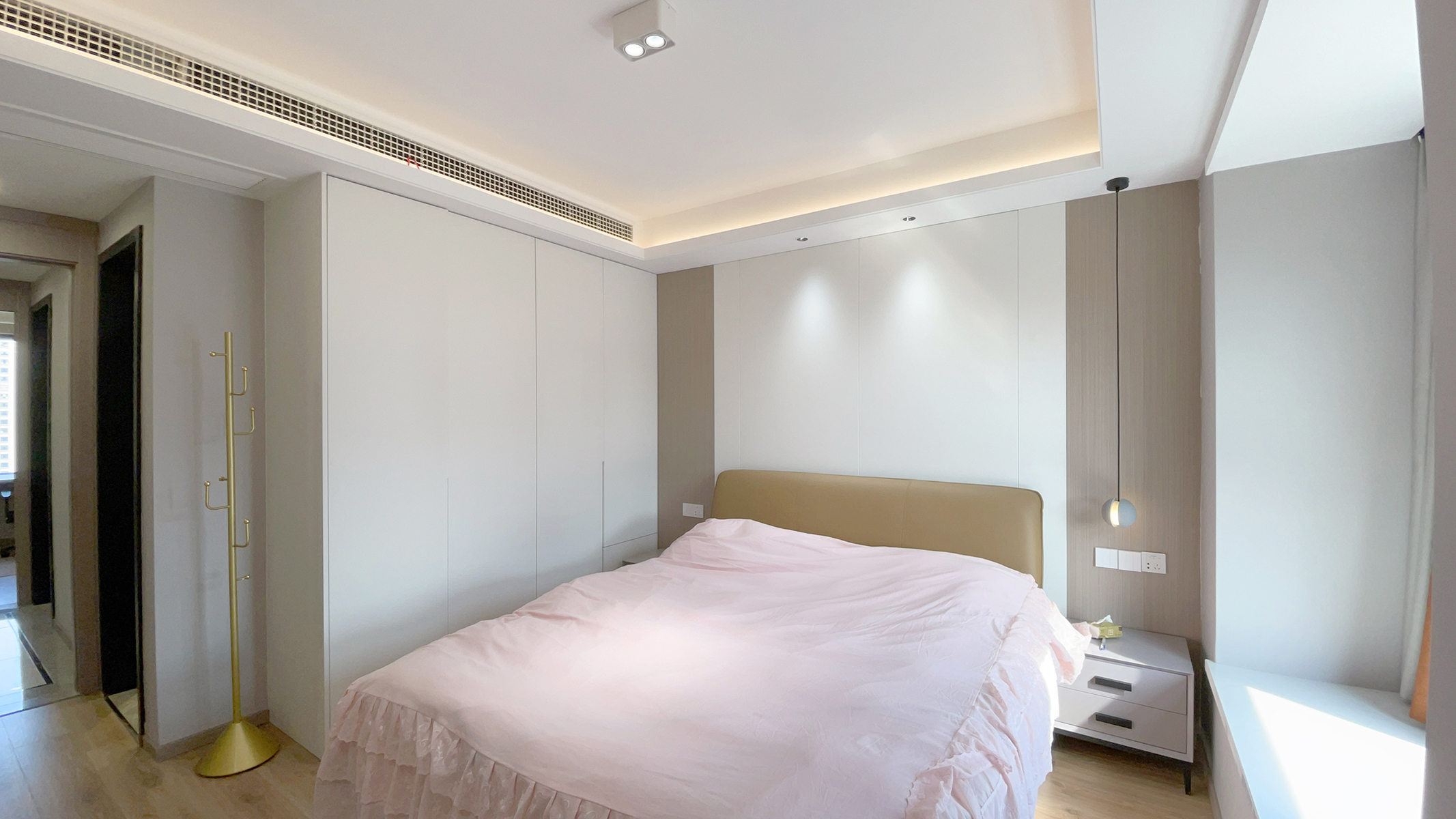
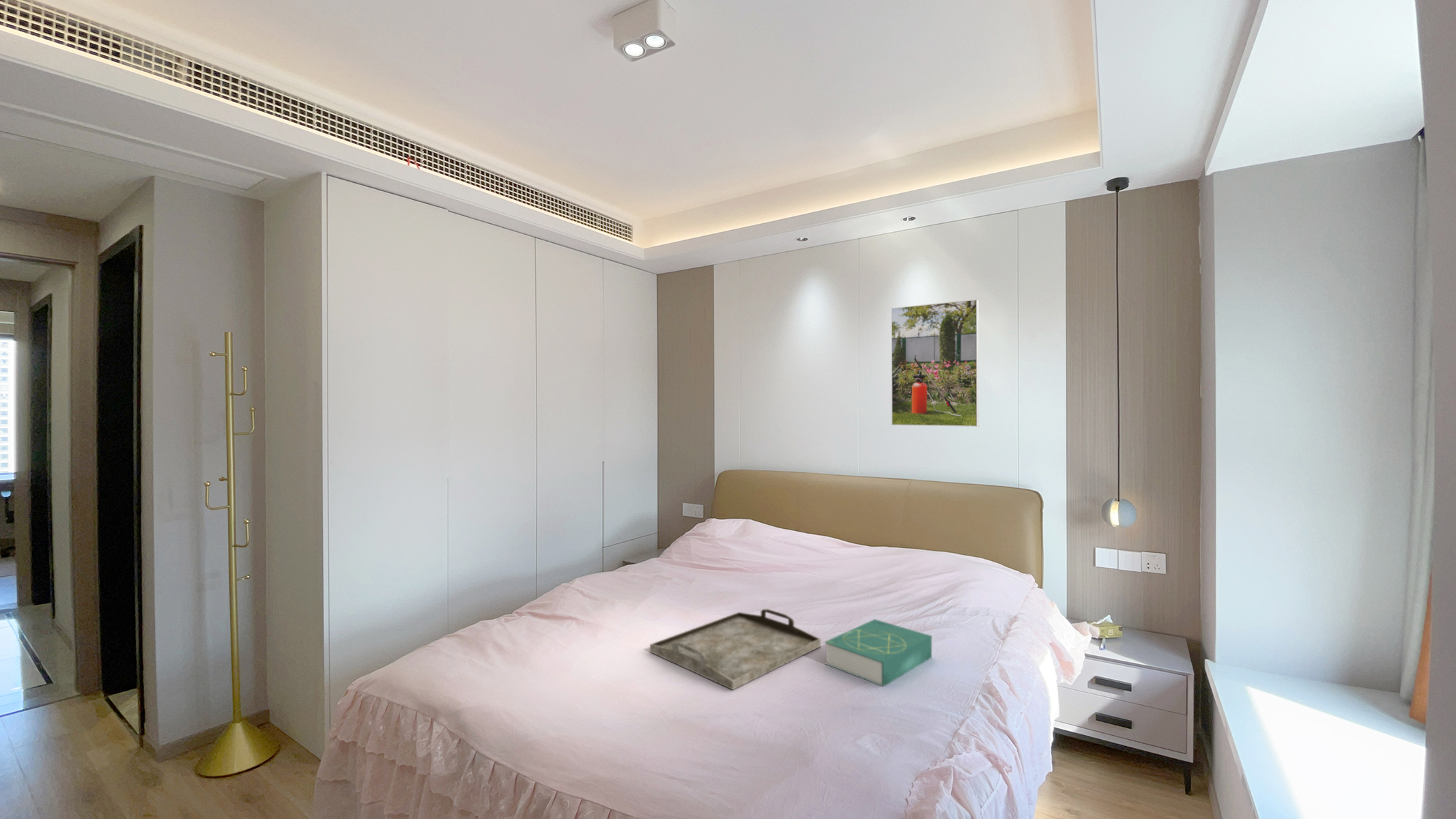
+ book (879, 650)
+ serving tray (736, 638)
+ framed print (933, 364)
